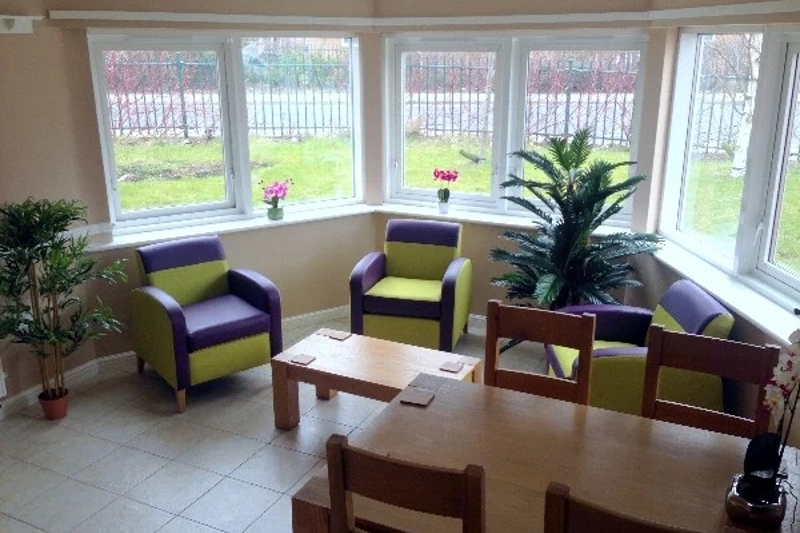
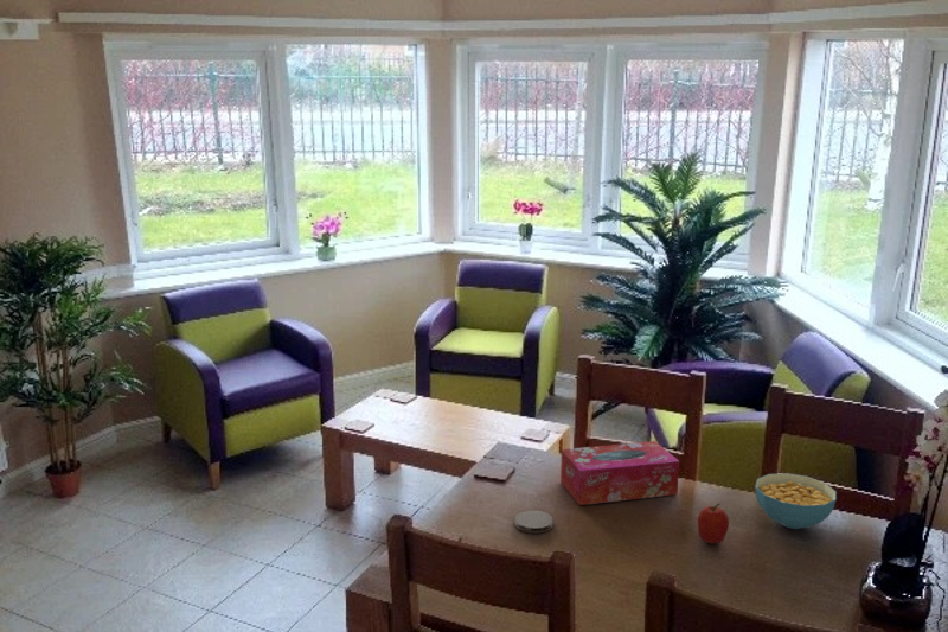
+ coaster (533, 521)
+ tissue box (619, 471)
+ fruit (712, 523)
+ cereal bowl (793, 506)
